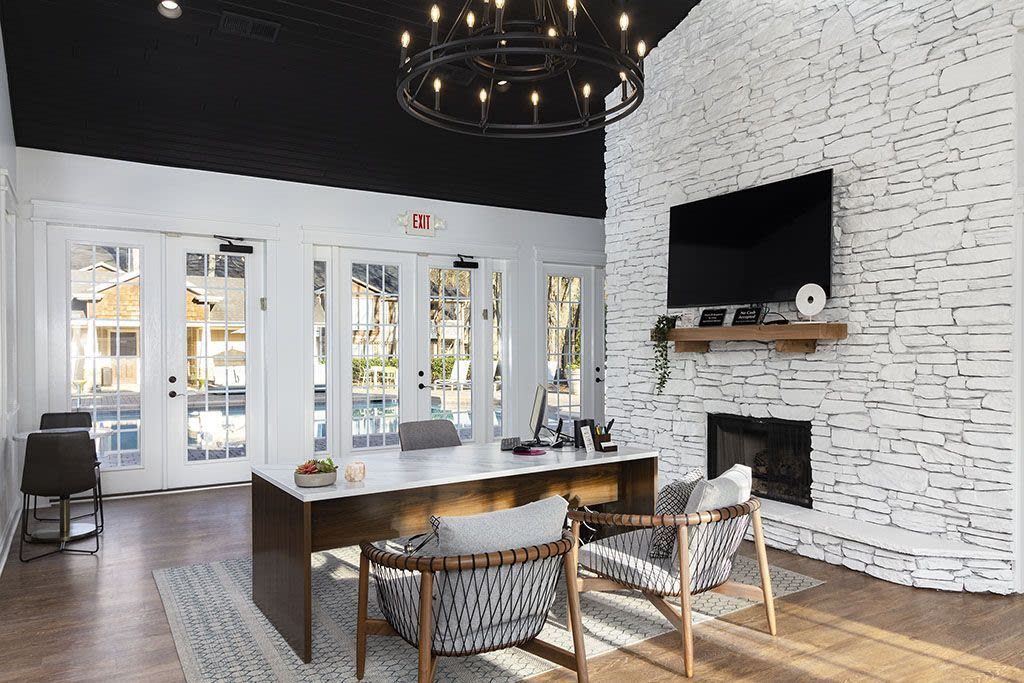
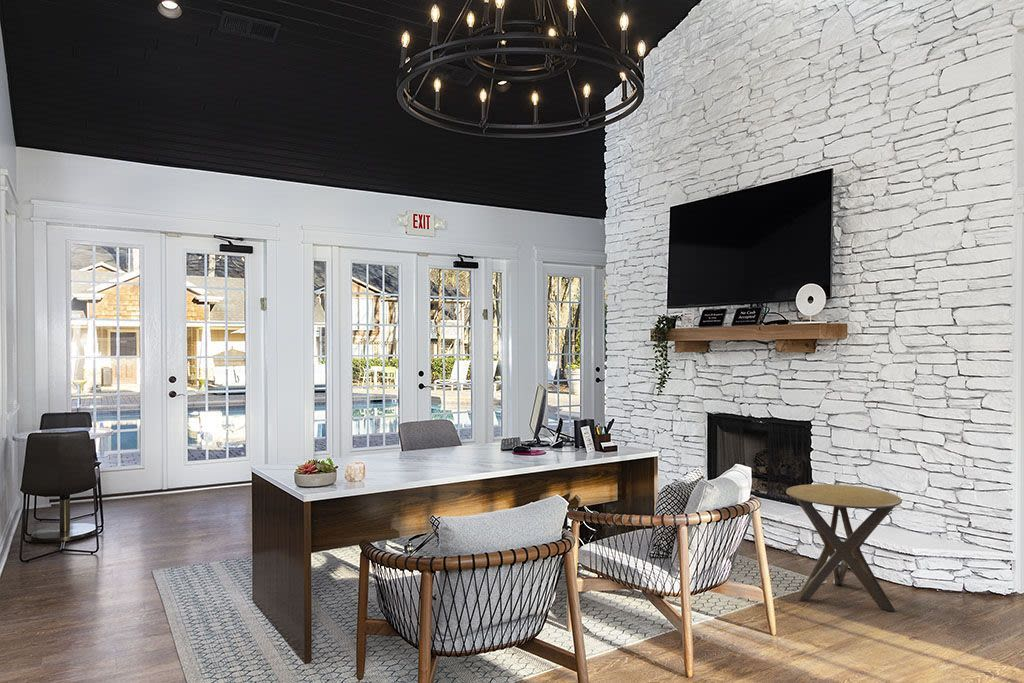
+ side table (842, 545)
